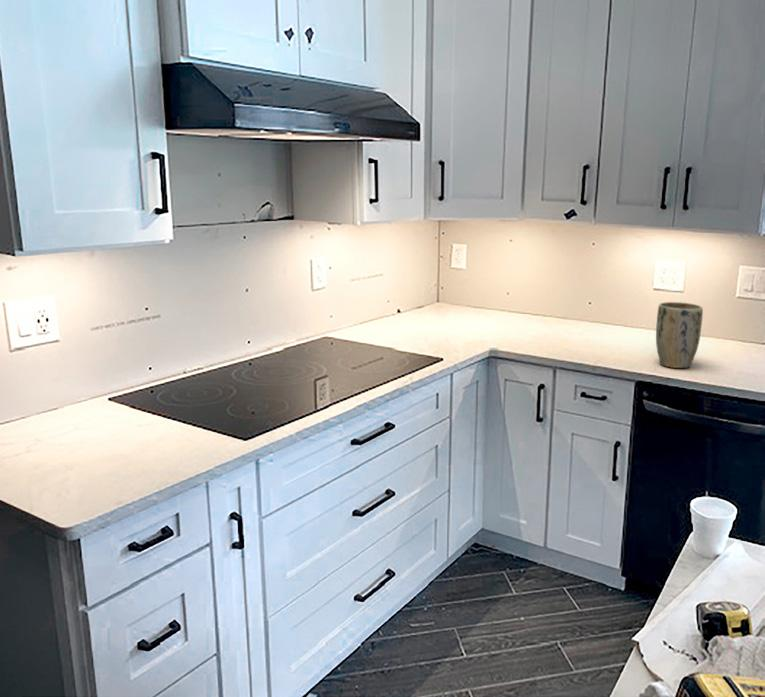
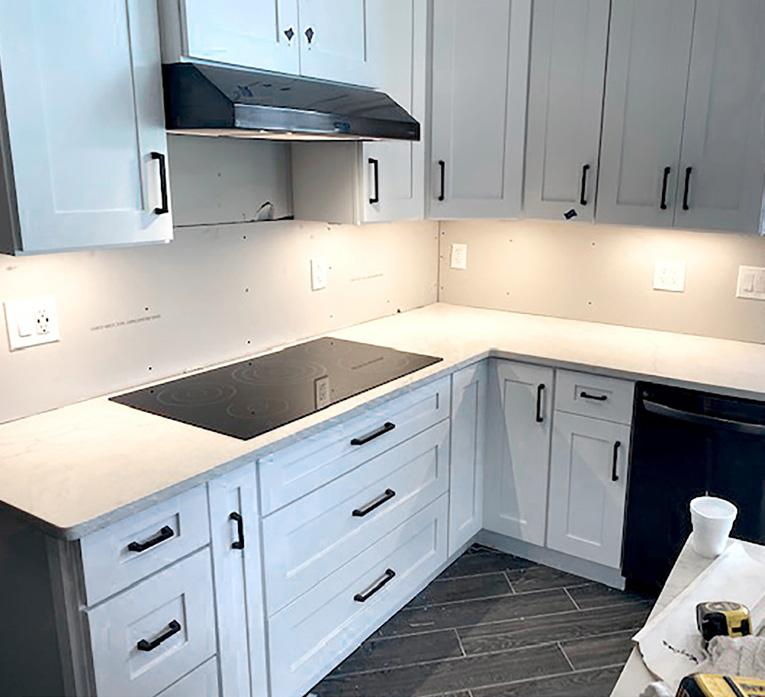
- plant pot (677, 335)
